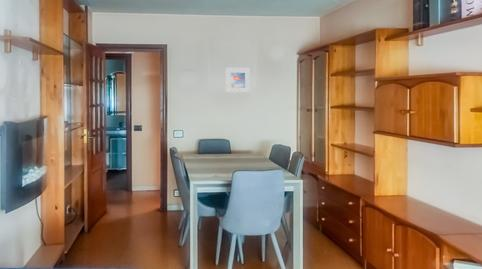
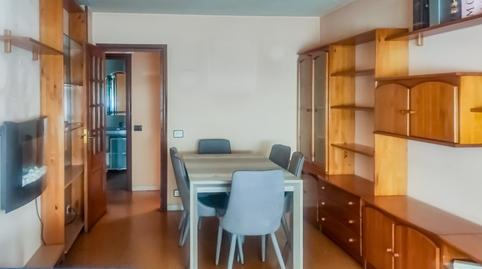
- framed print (237, 80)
